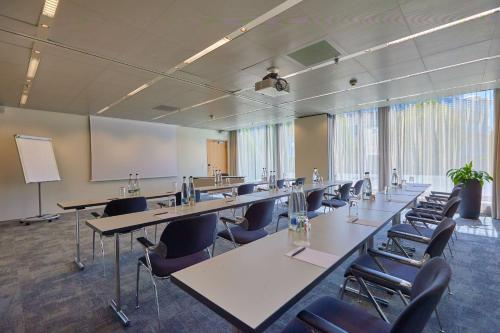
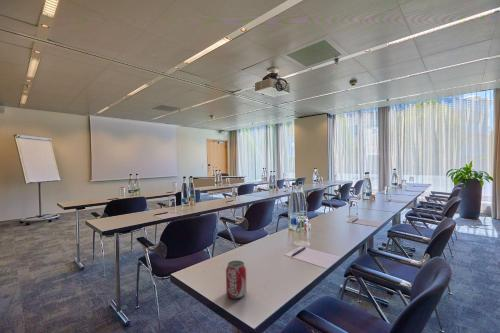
+ beverage can (236, 278)
